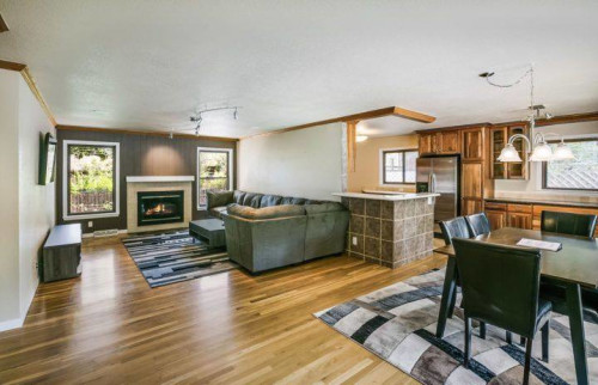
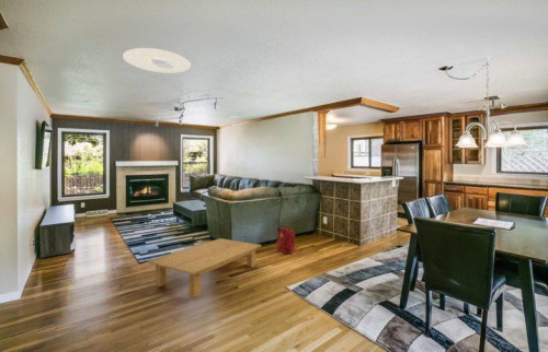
+ coffee table (209, 263)
+ ceiling light (158, 58)
+ backpack (286, 238)
